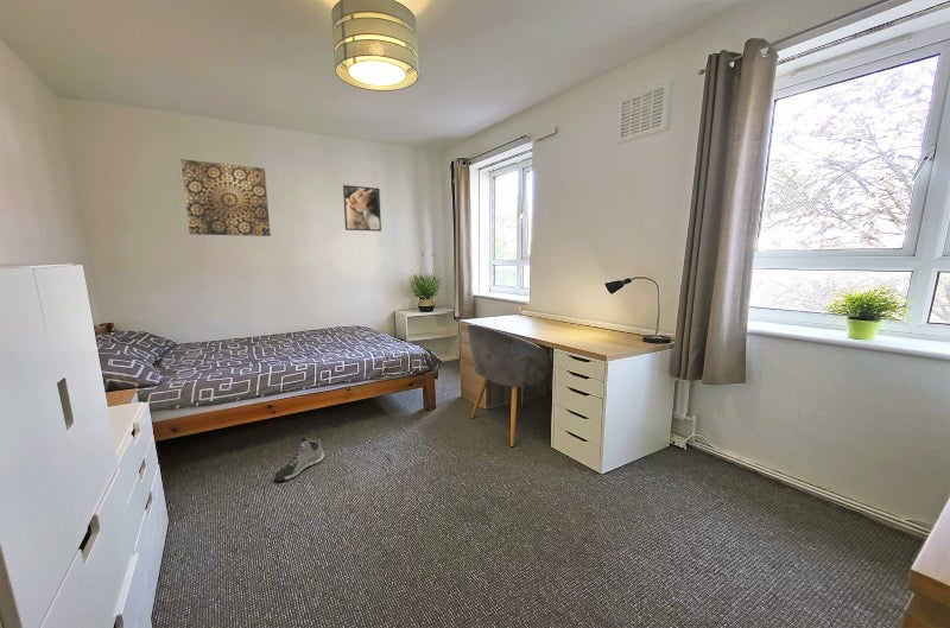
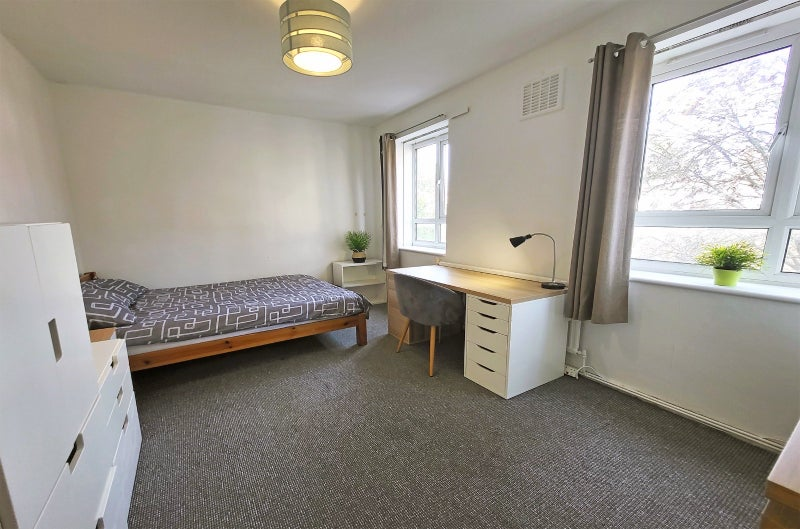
- sneaker (298, 455)
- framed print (362, 208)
- wall art (228, 199)
